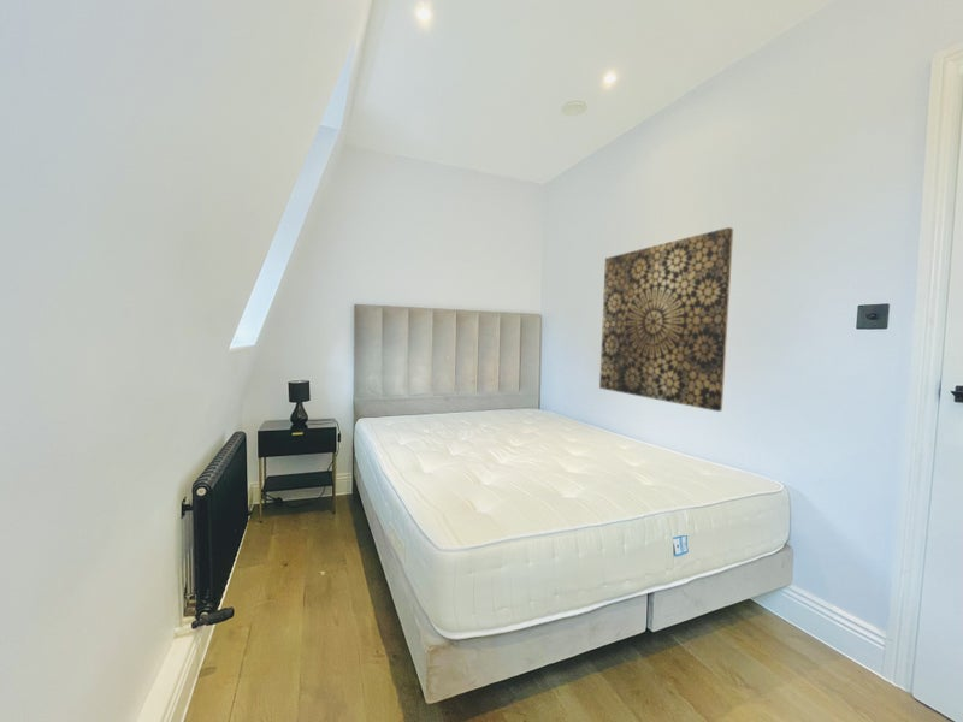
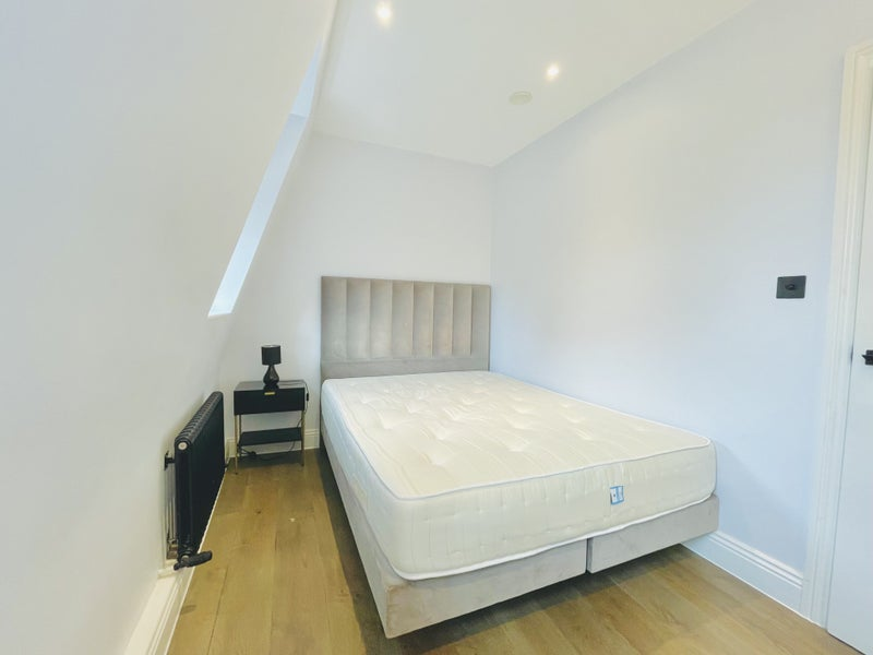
- wall art (654, 322)
